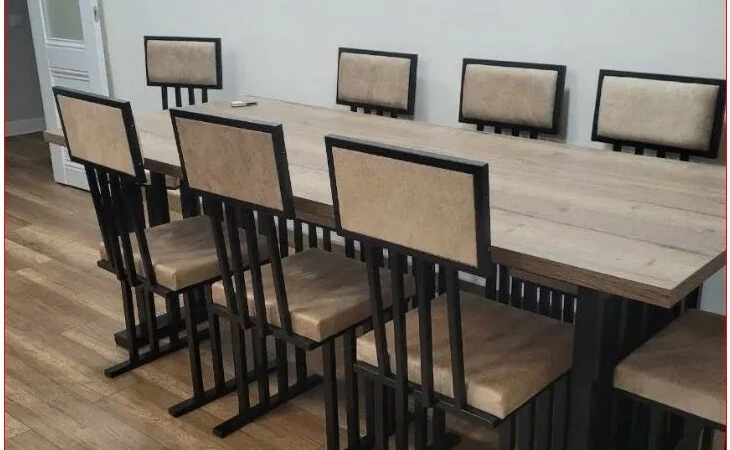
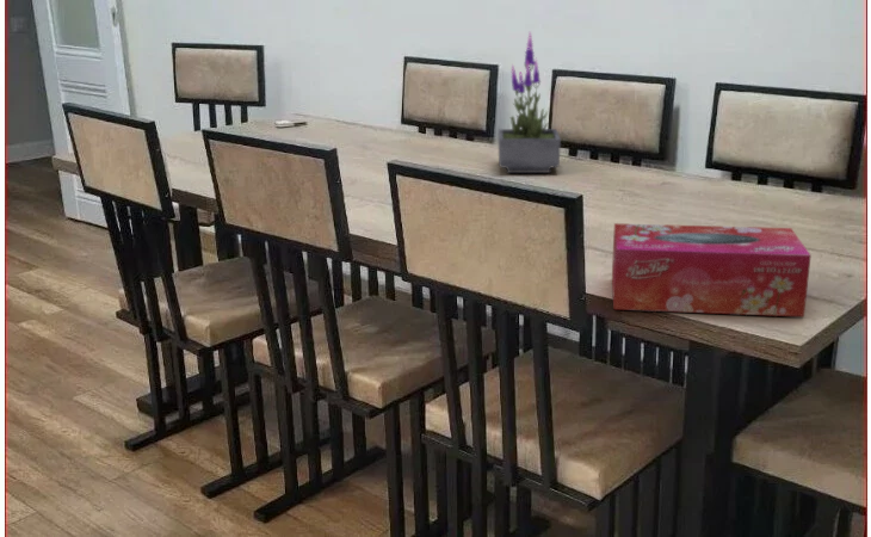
+ potted plant (529, 100)
+ tissue box (704, 267)
